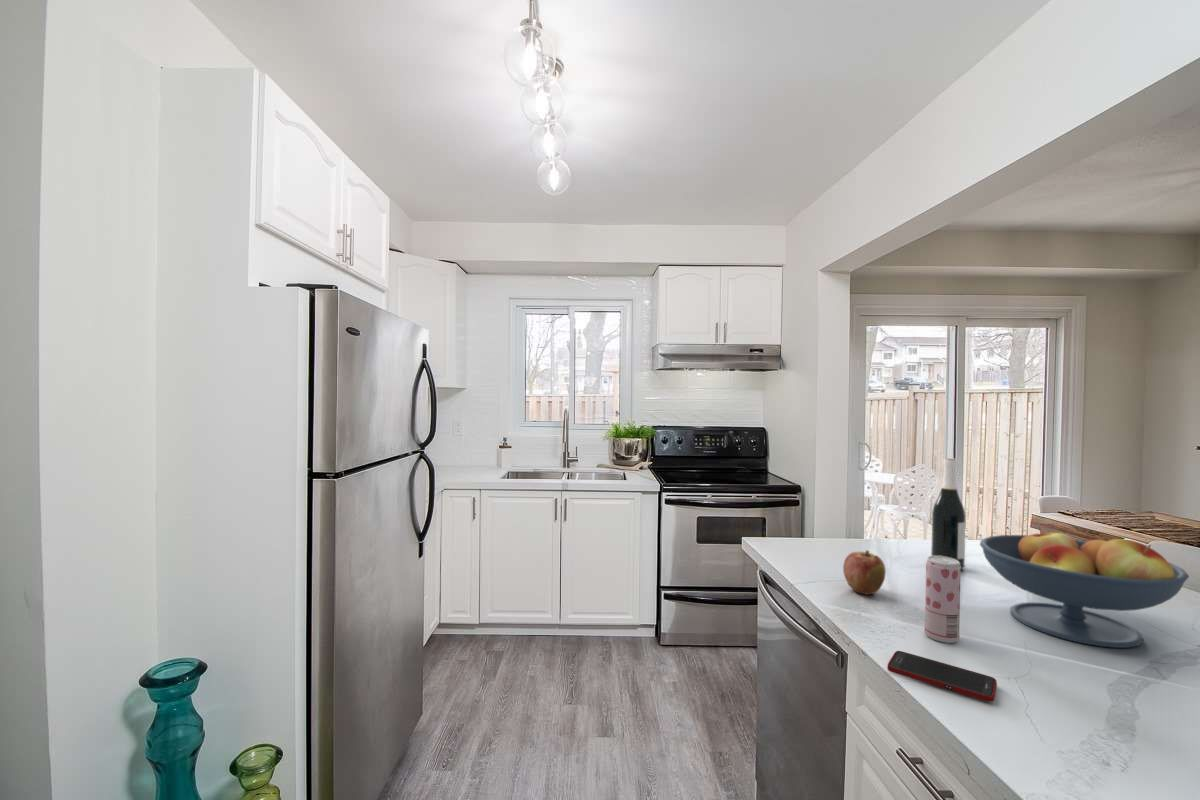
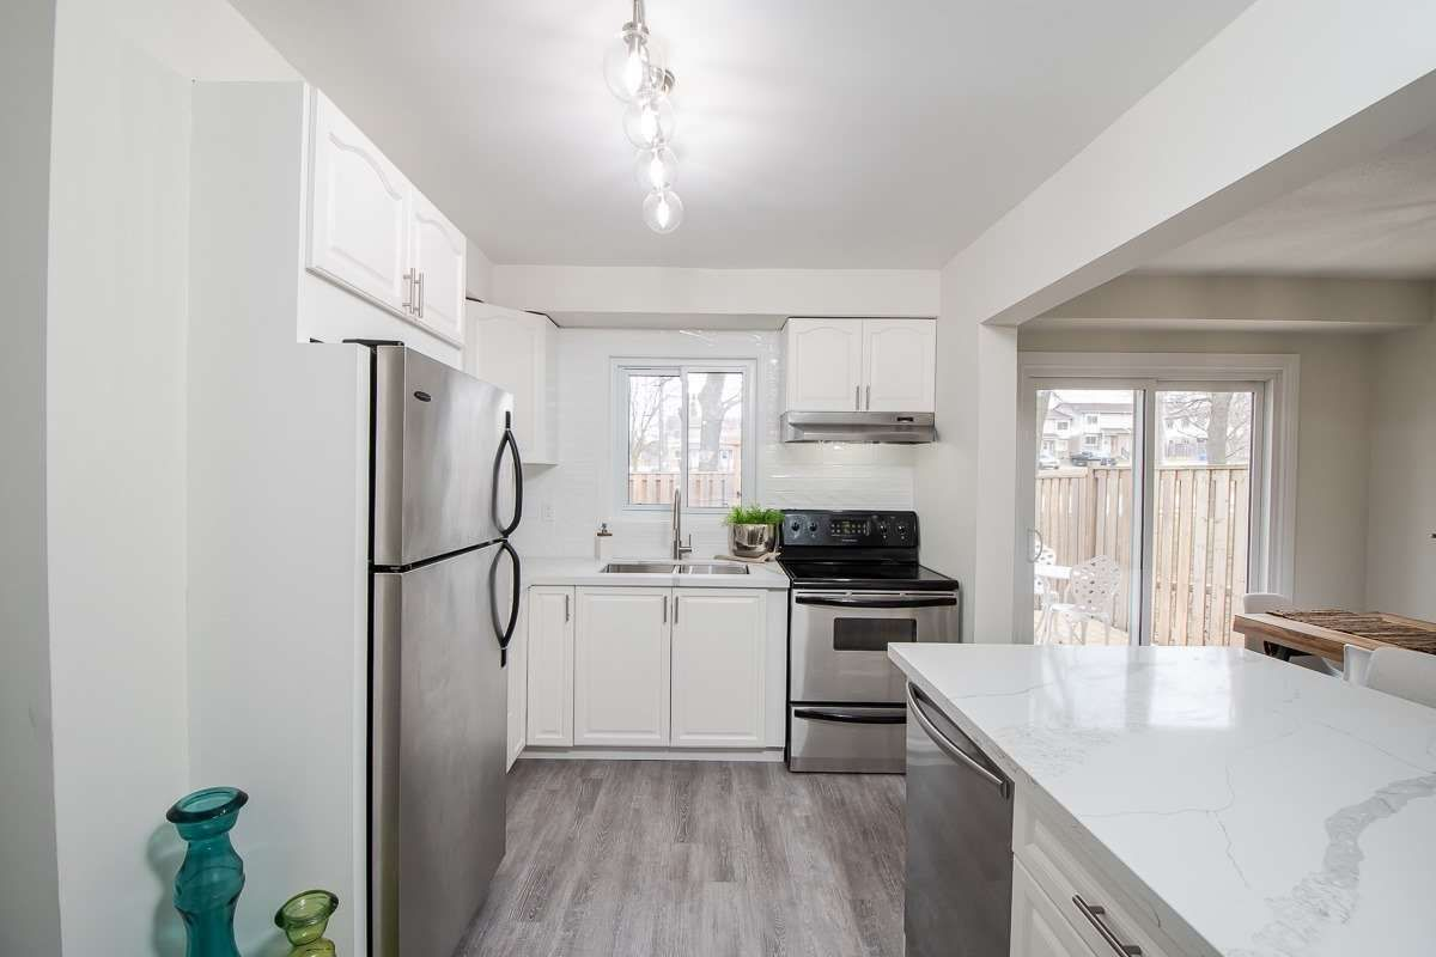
- wine bottle (948, 512)
- apple (863, 571)
- beverage can (942, 598)
- fruit bowl (1073, 577)
- cell phone (940, 674)
